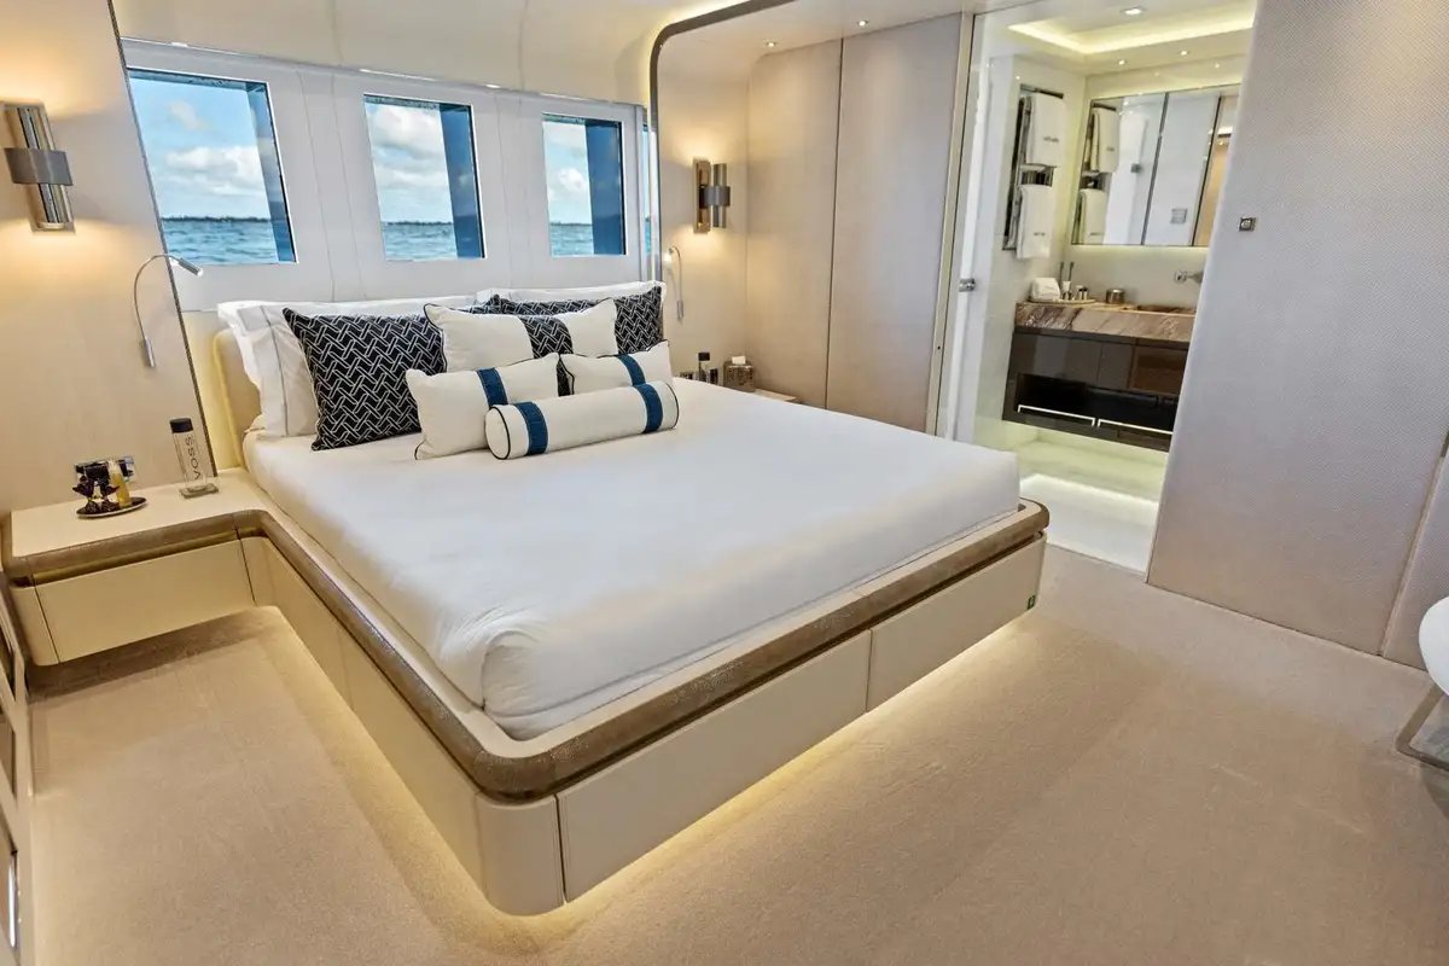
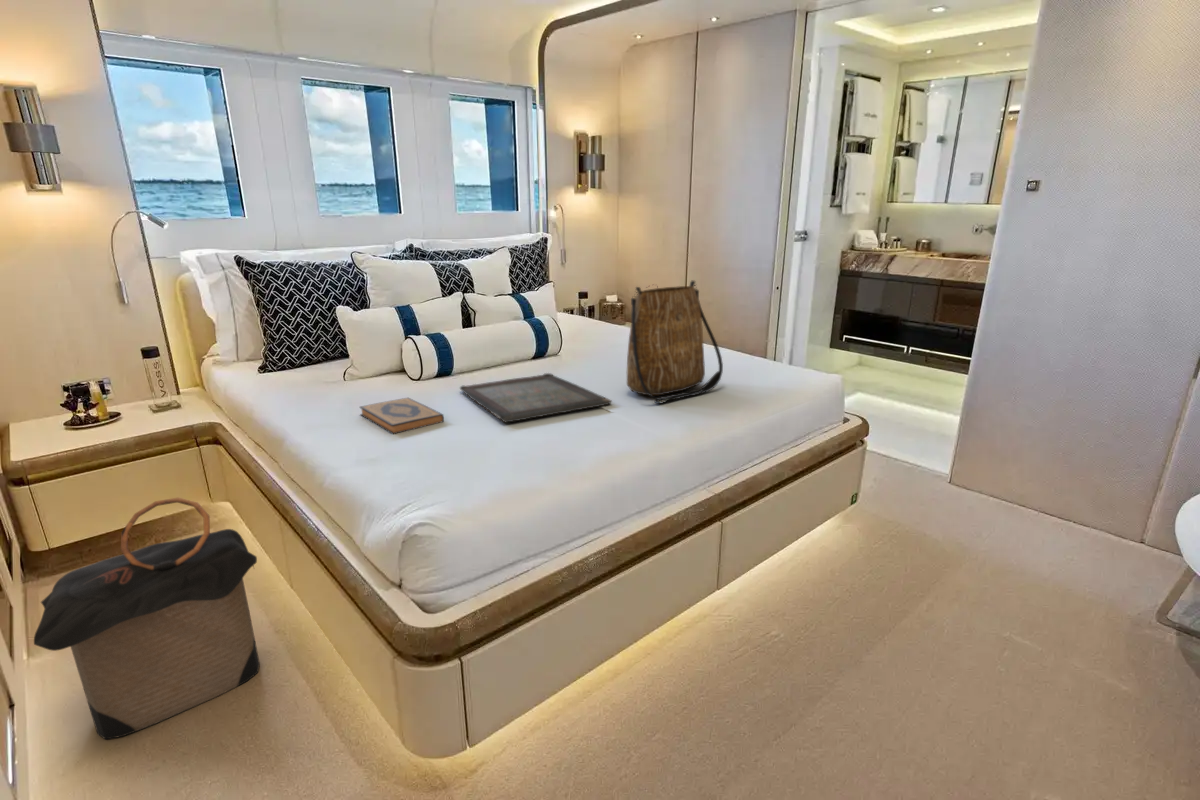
+ serving tray (532, 394)
+ hardback book (401, 414)
+ tote bag (670, 338)
+ laundry hamper (158, 611)
